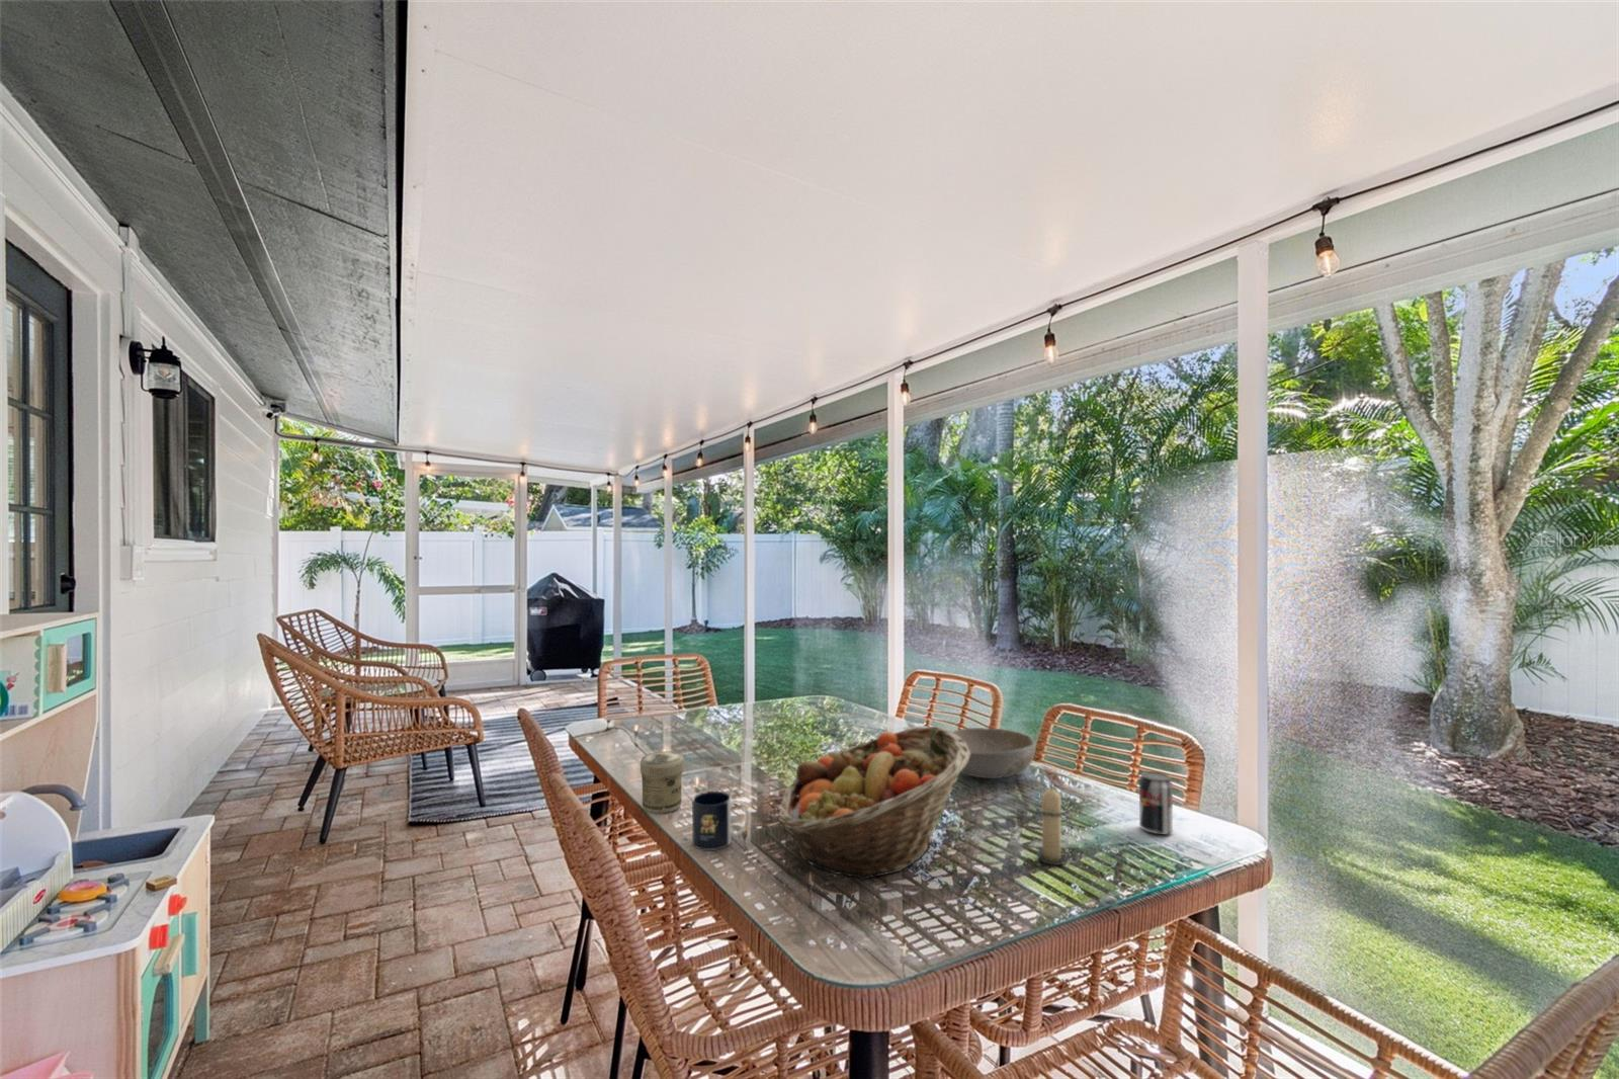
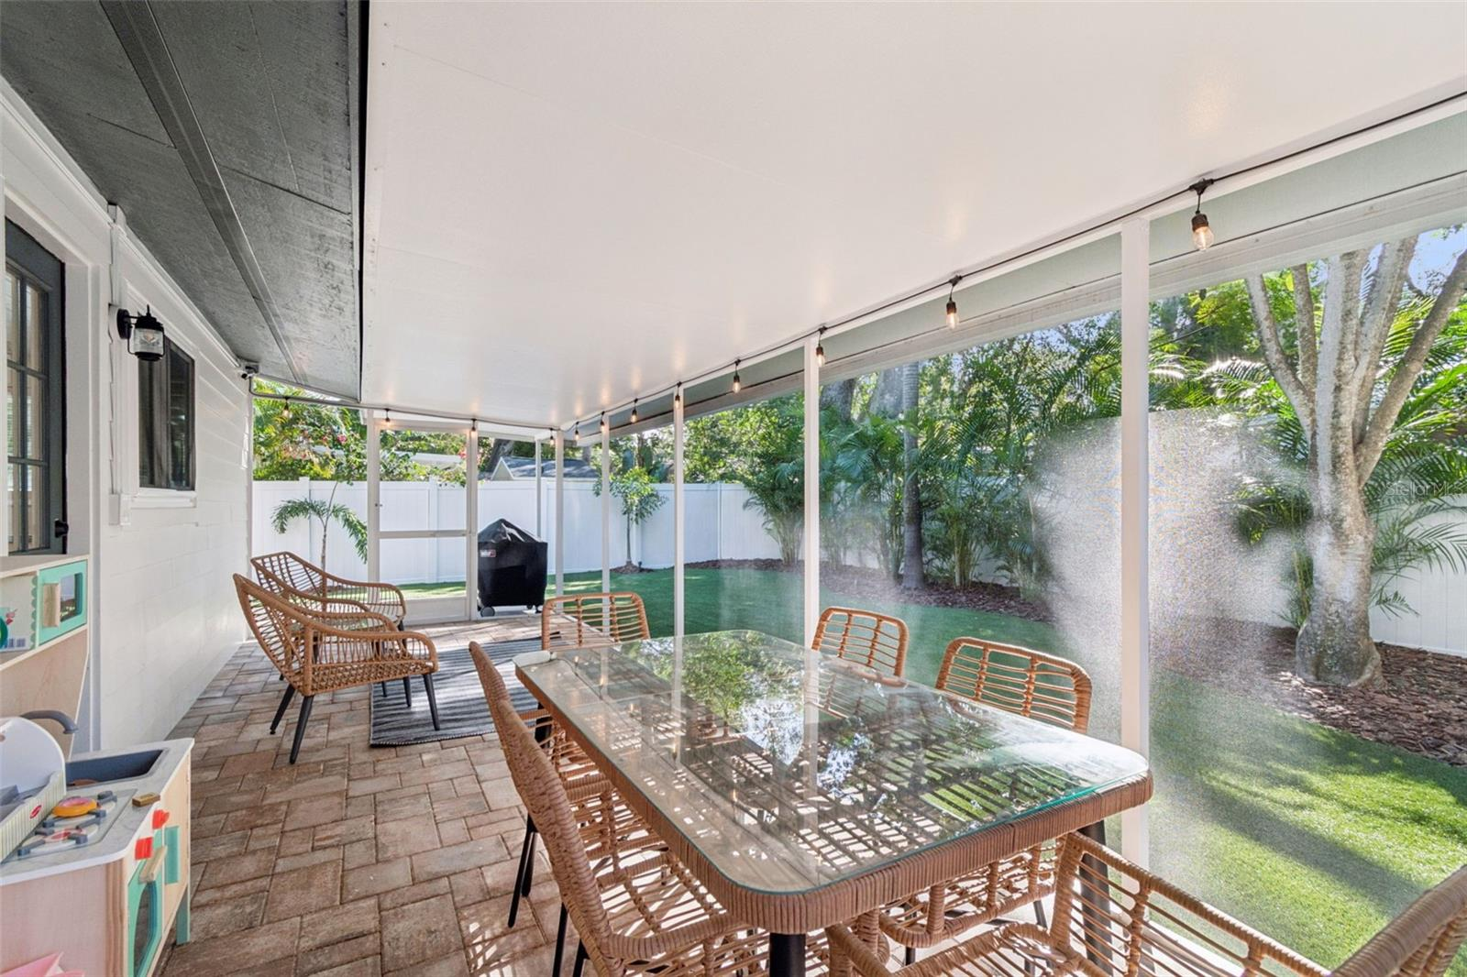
- mug (721, 819)
- jar (662, 782)
- bowl (987, 755)
- candle (1051, 822)
- fruit basket (873, 790)
- beverage can (1156, 802)
